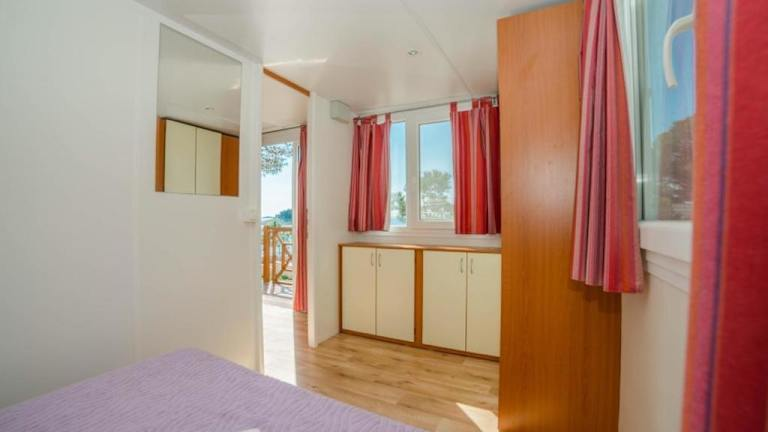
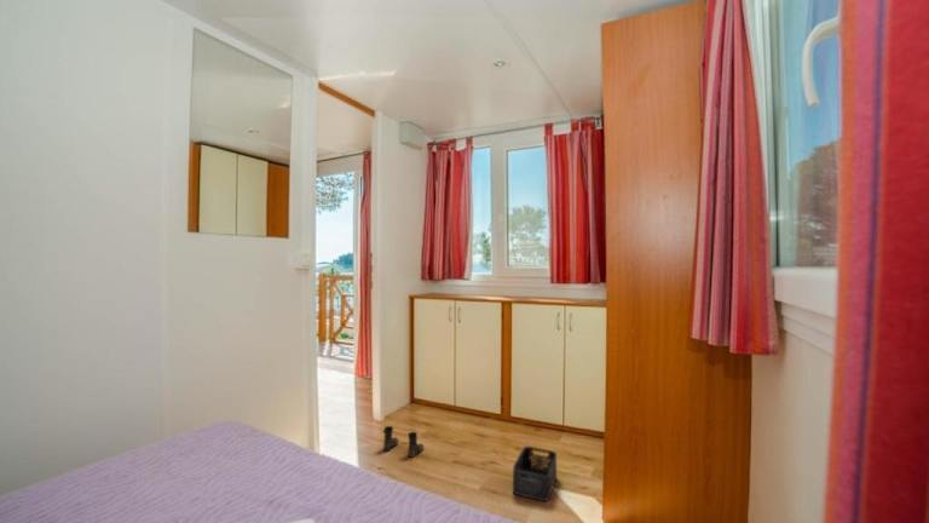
+ boots (409, 438)
+ storage bin (535, 471)
